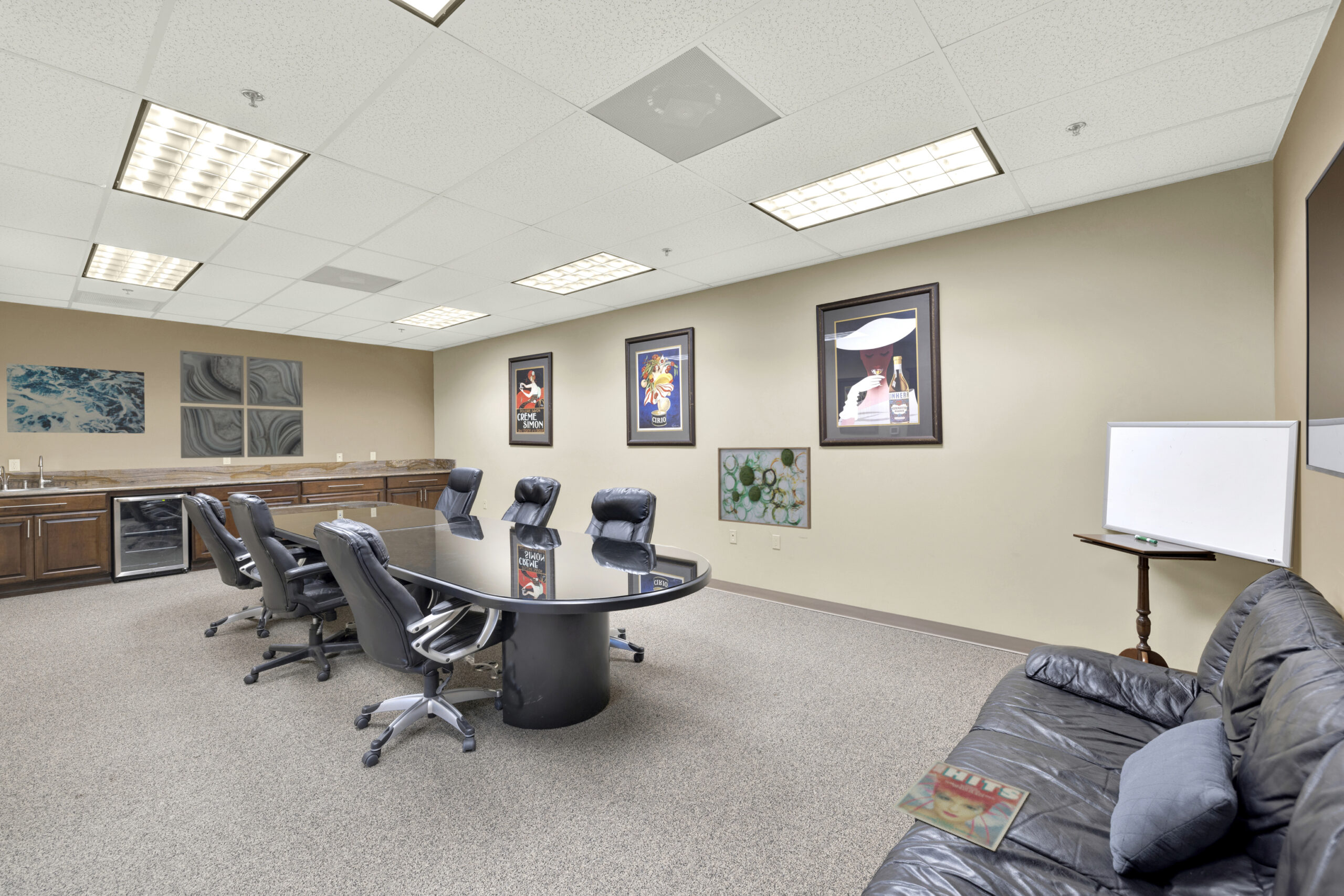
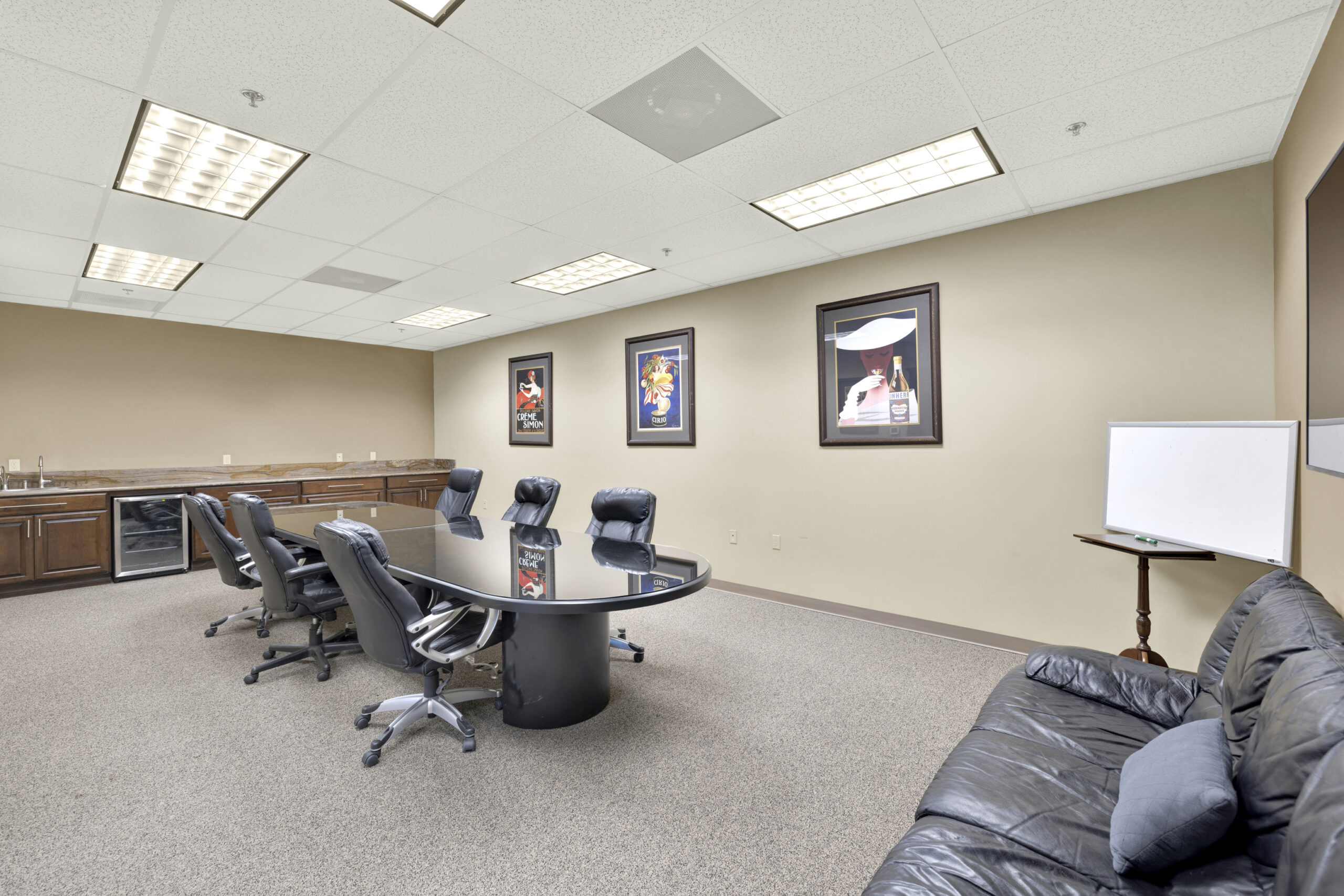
- wall art (79, 400)
- wall art (761, 486)
- wall art (247, 405)
- magazine (961, 799)
